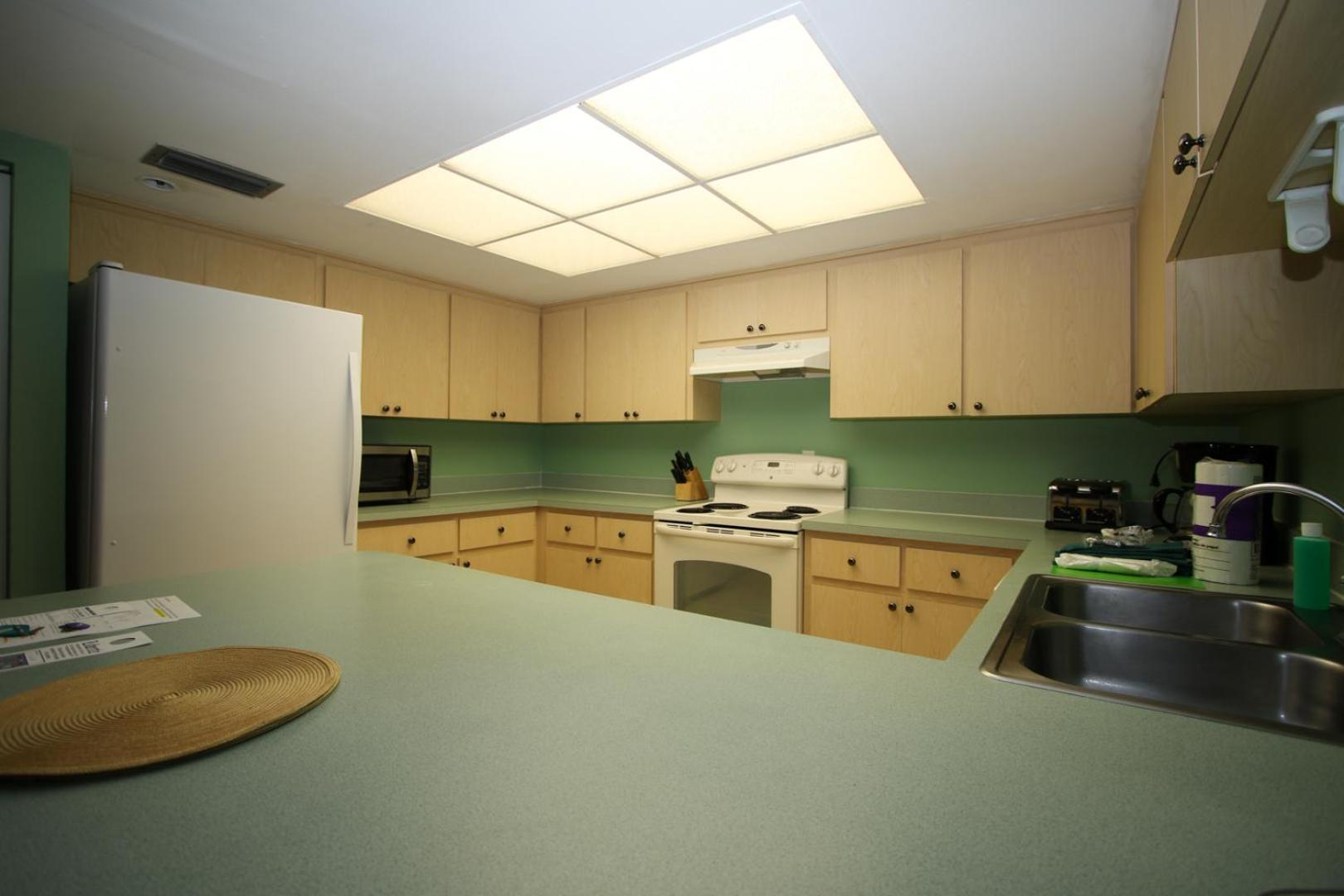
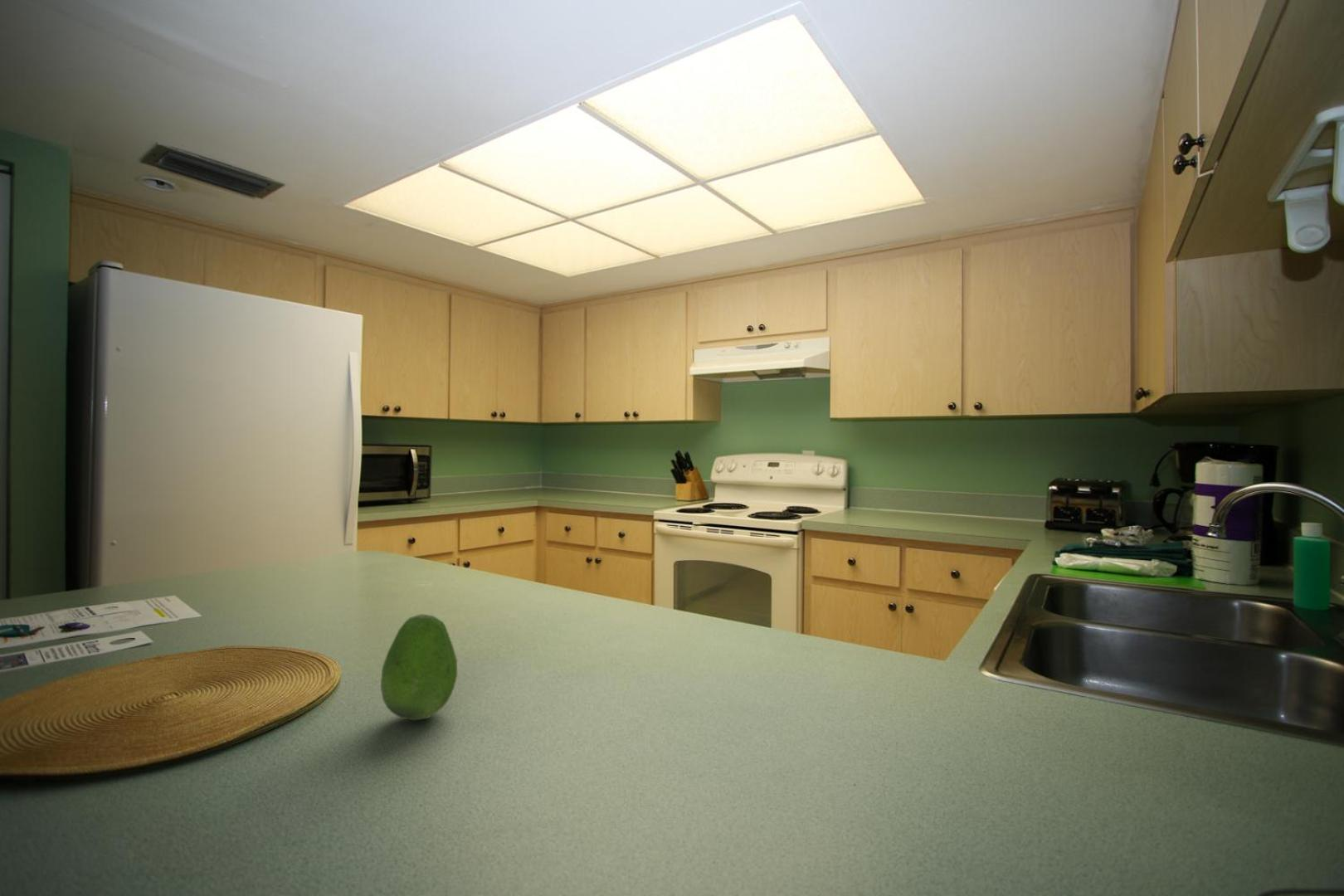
+ fruit (420, 665)
